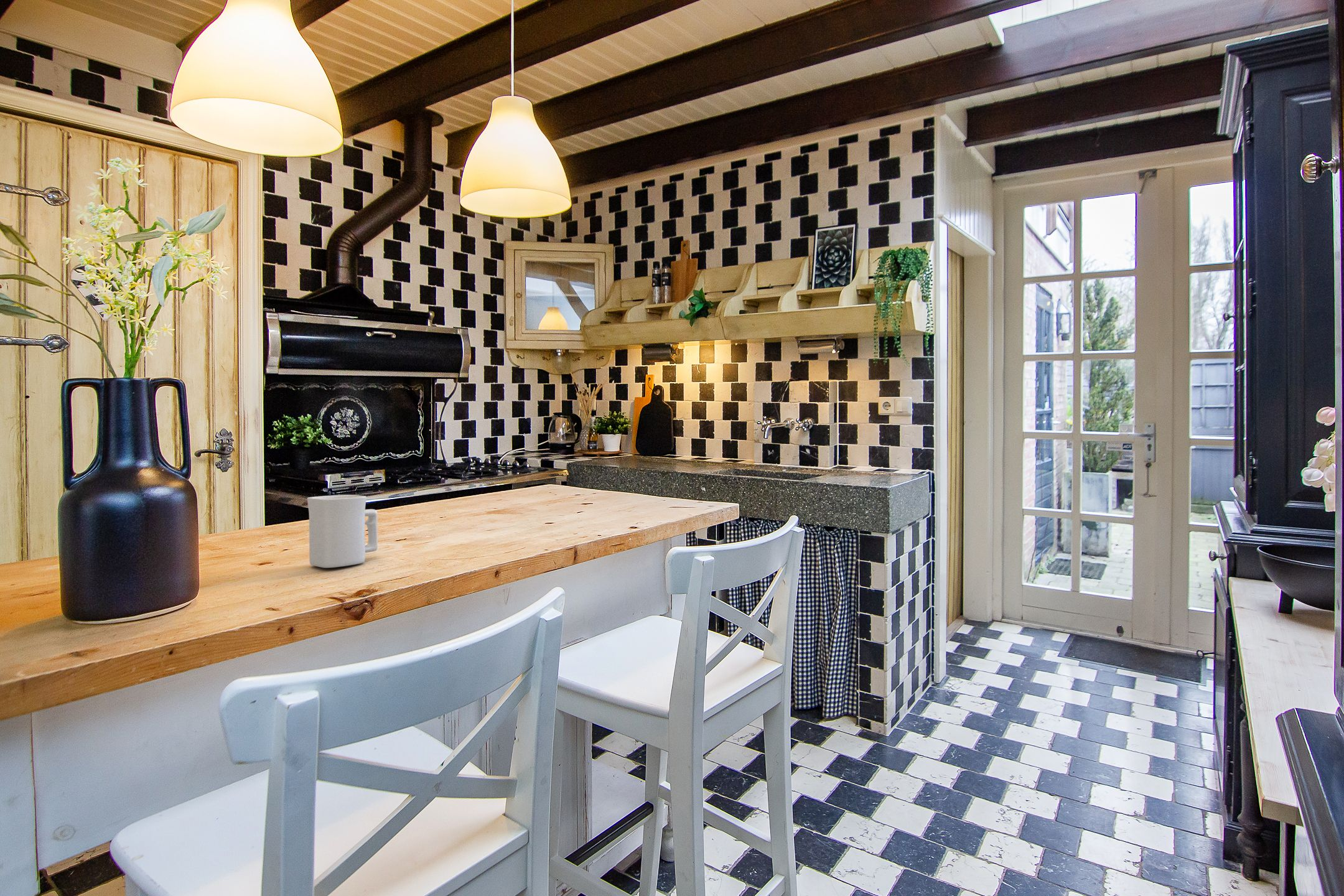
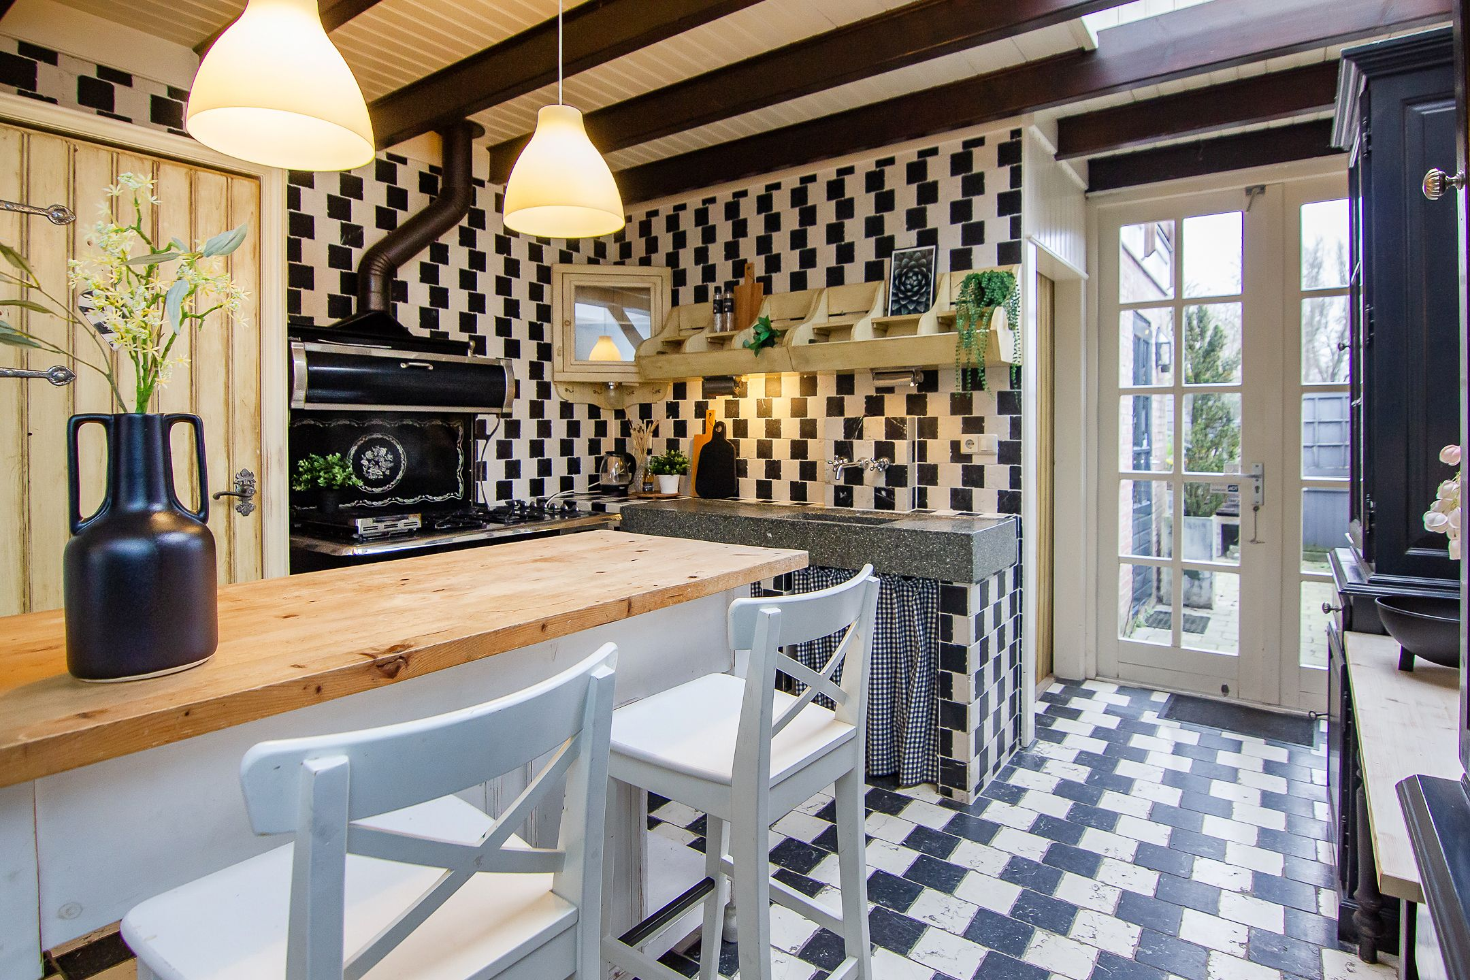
- mug (346, 529)
